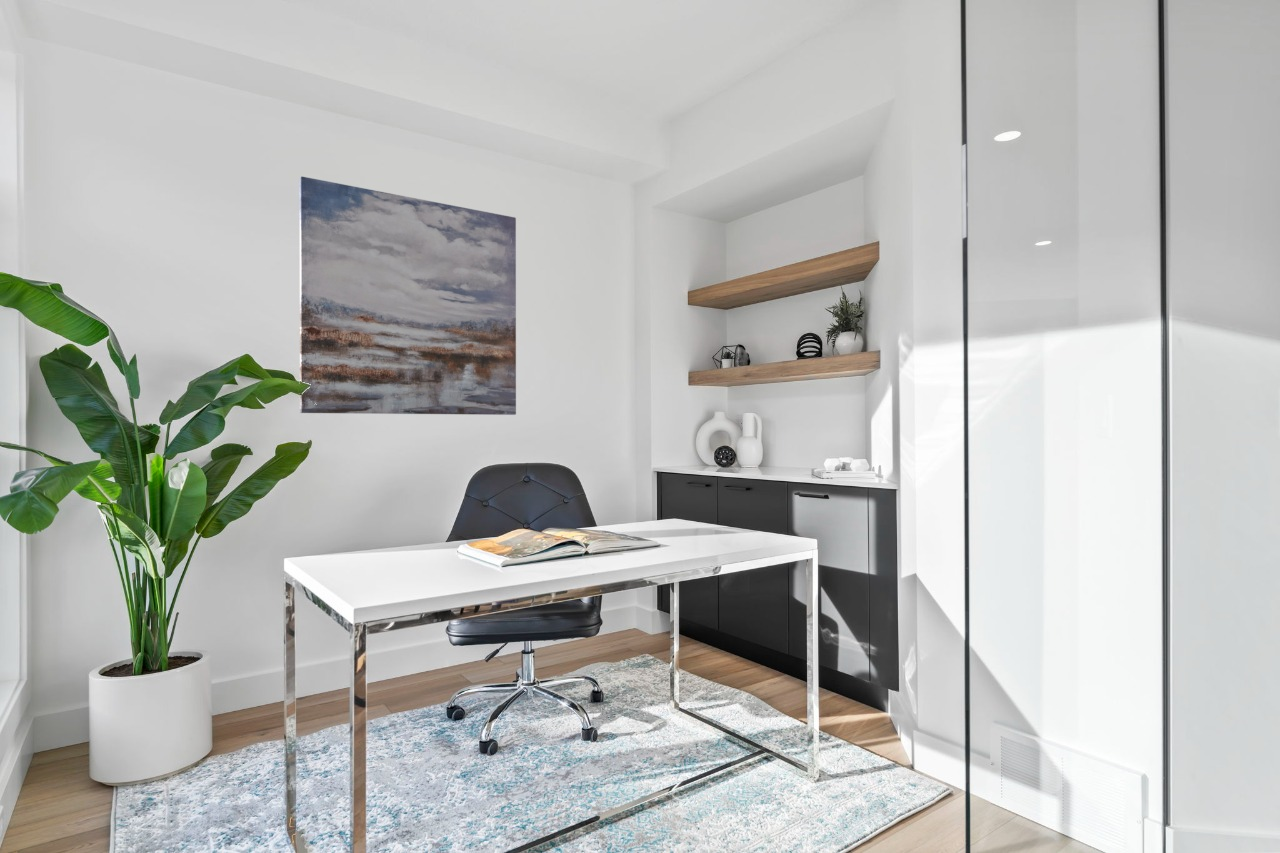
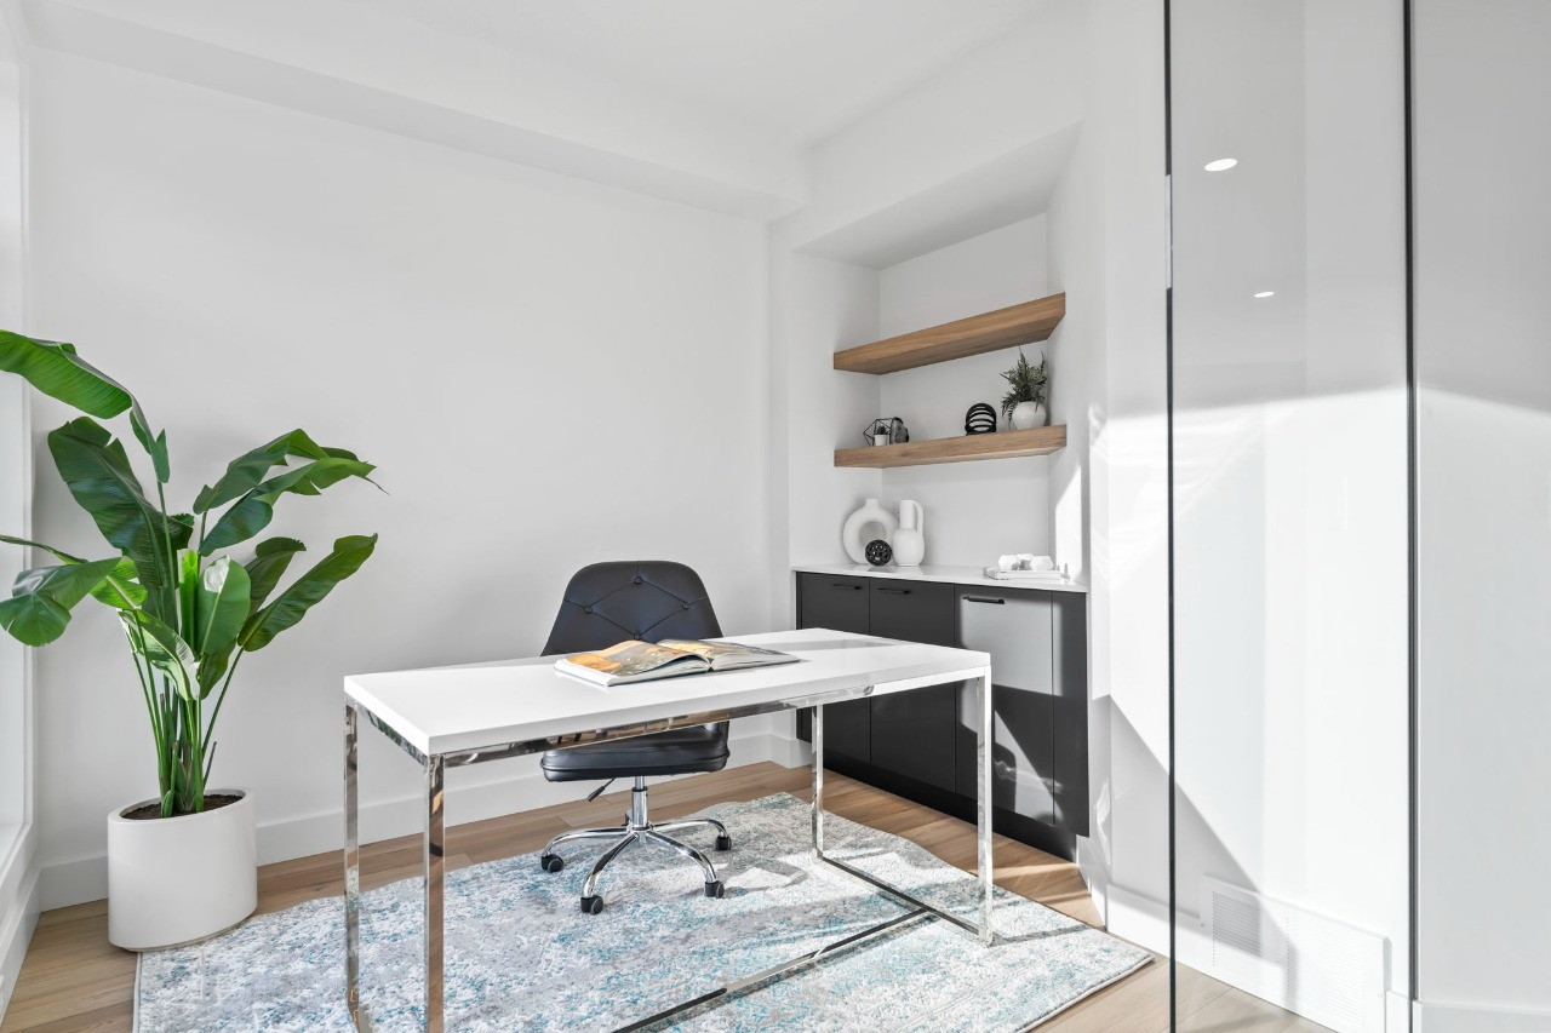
- wall art (417, 306)
